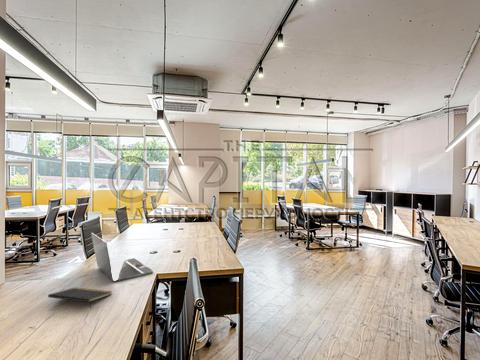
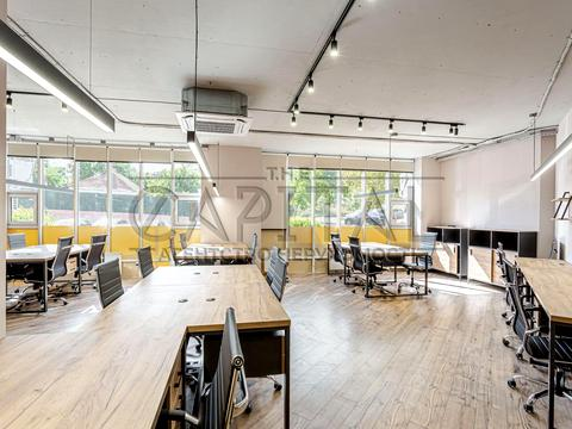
- laptop (122, 260)
- notepad (81, 294)
